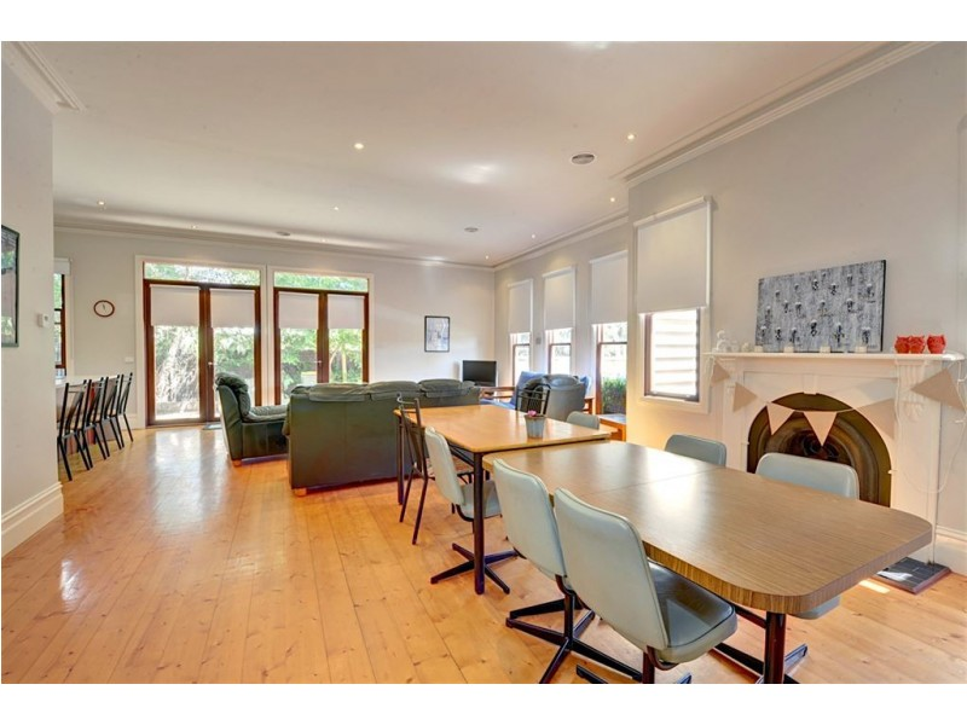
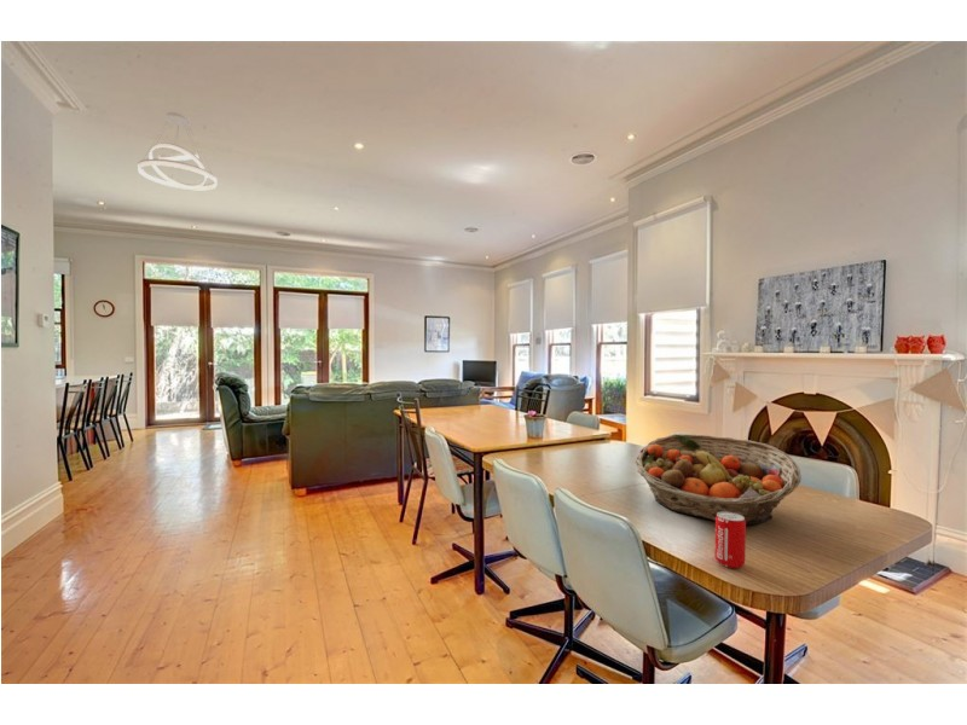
+ beverage can (729, 539)
+ fruit basket (711, 474)
+ pendant light (178, 149)
